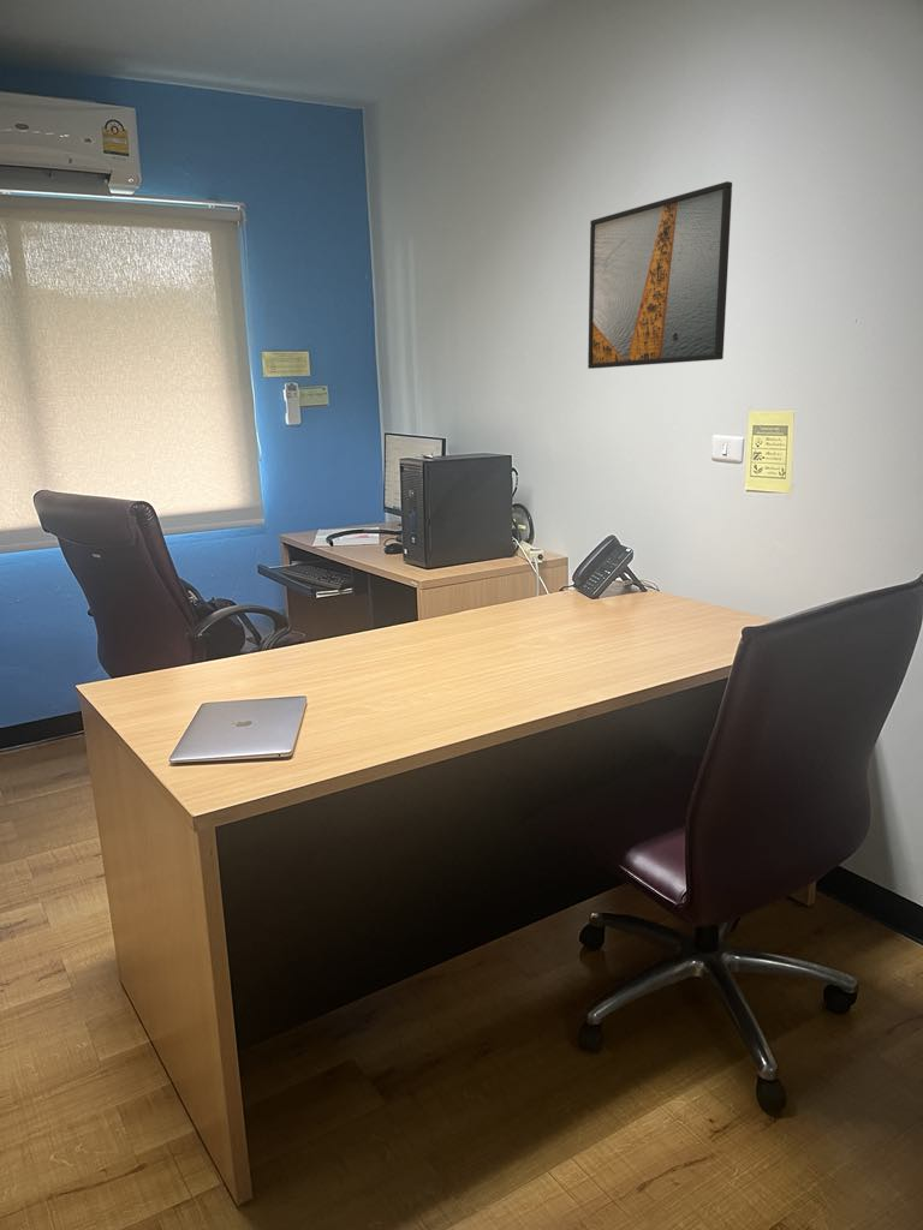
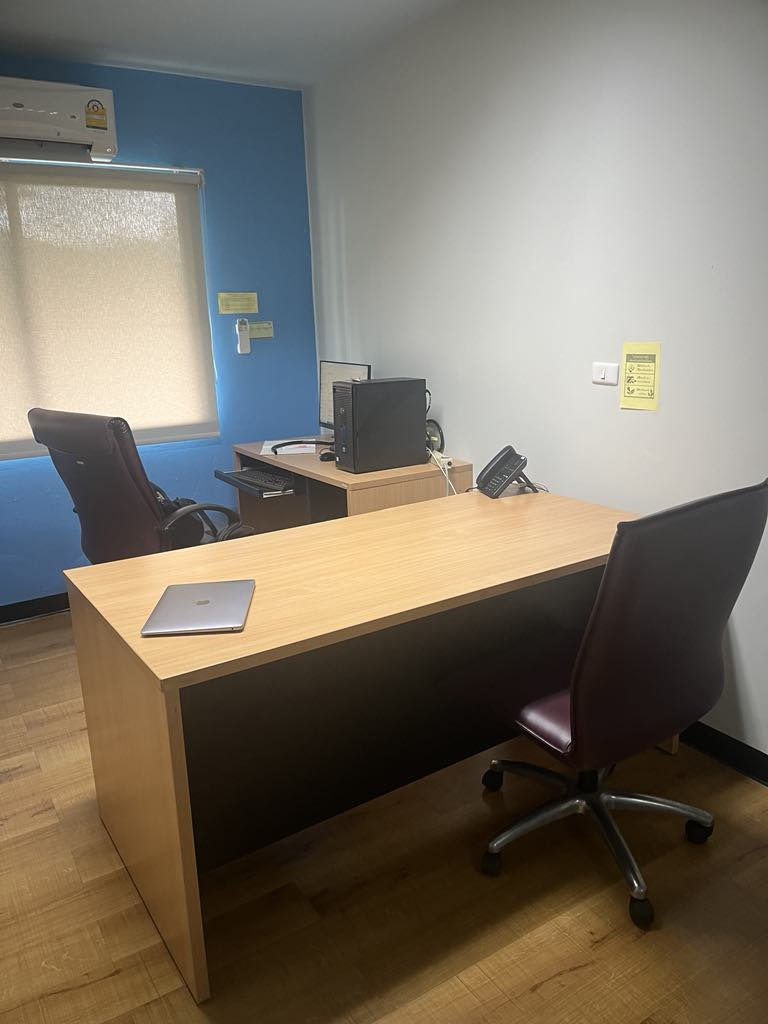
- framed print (651, 285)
